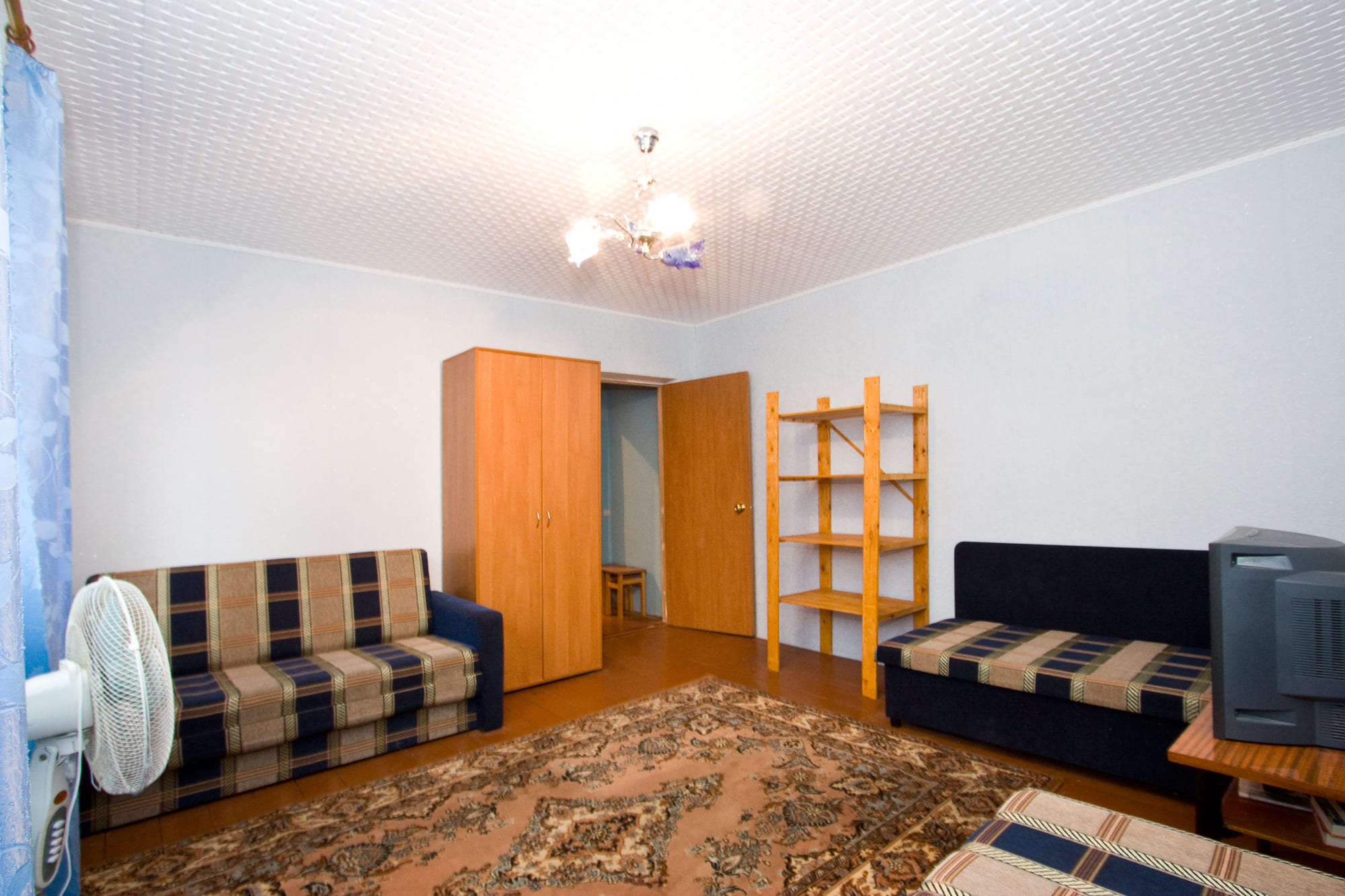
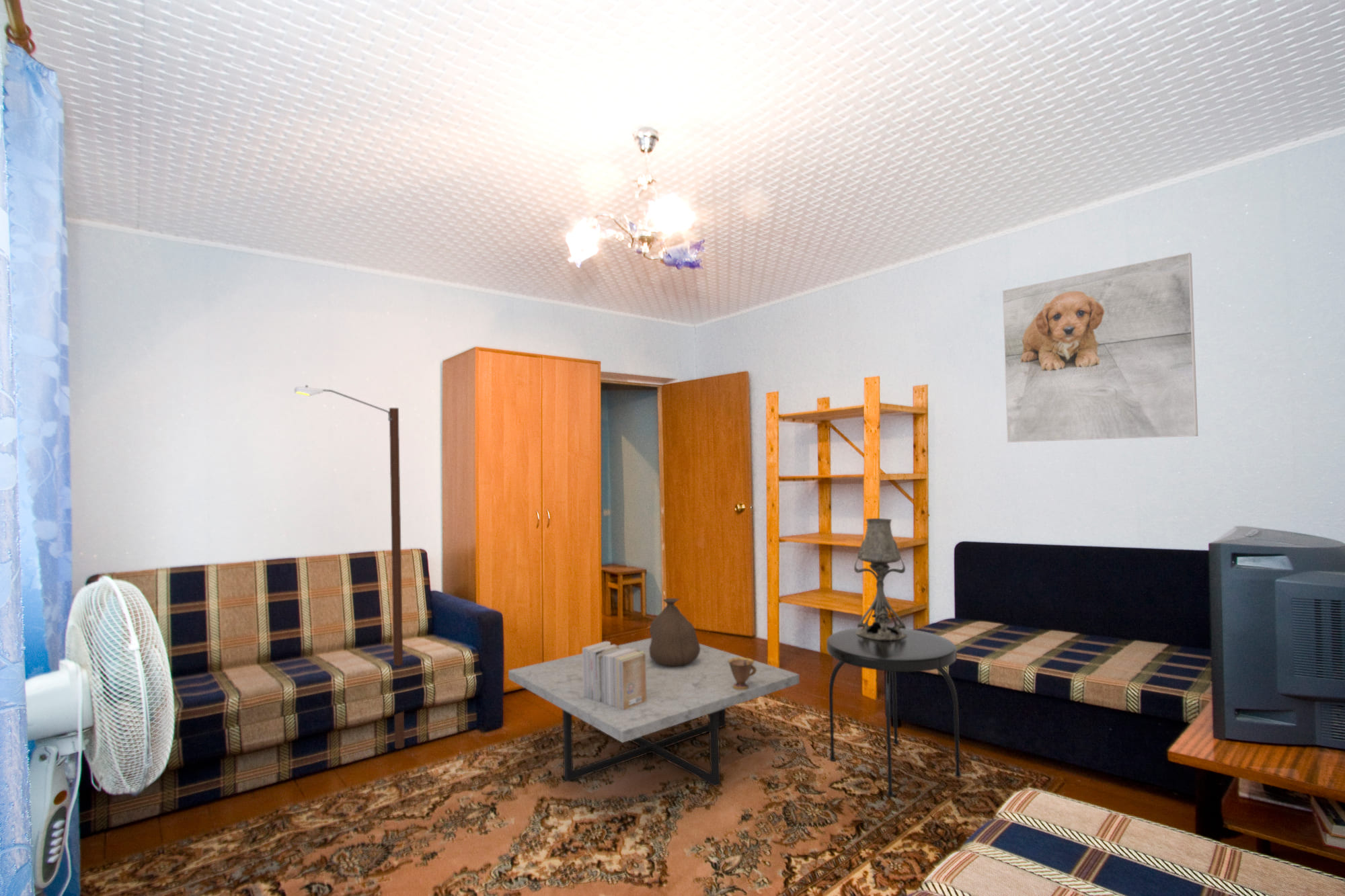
+ bag (671, 629)
+ side table (890, 704)
+ books (614, 673)
+ coffee table (651, 711)
+ table lamp (880, 576)
+ teacup (742, 673)
+ street lamp (392, 573)
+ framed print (1091, 356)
